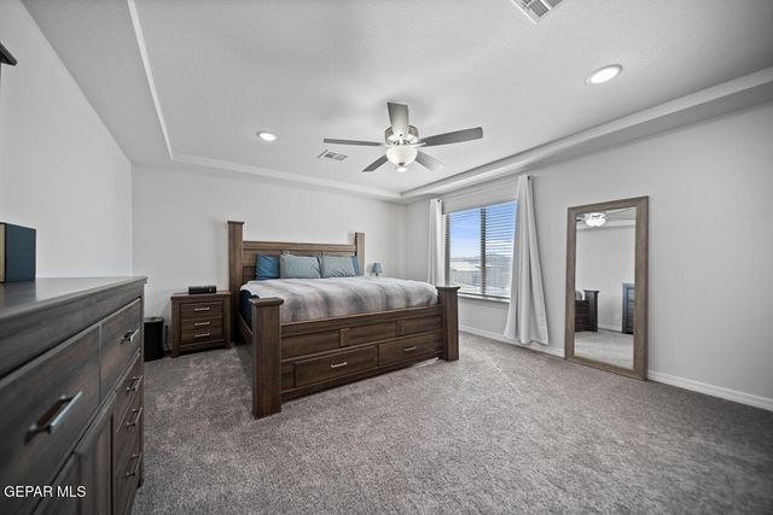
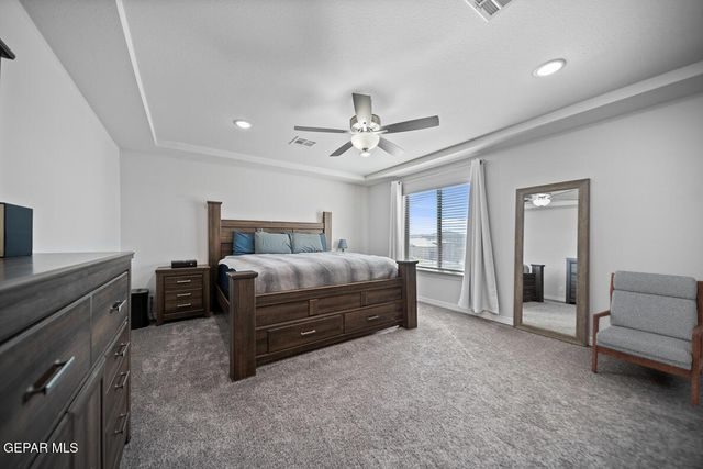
+ armchair (646, 324)
